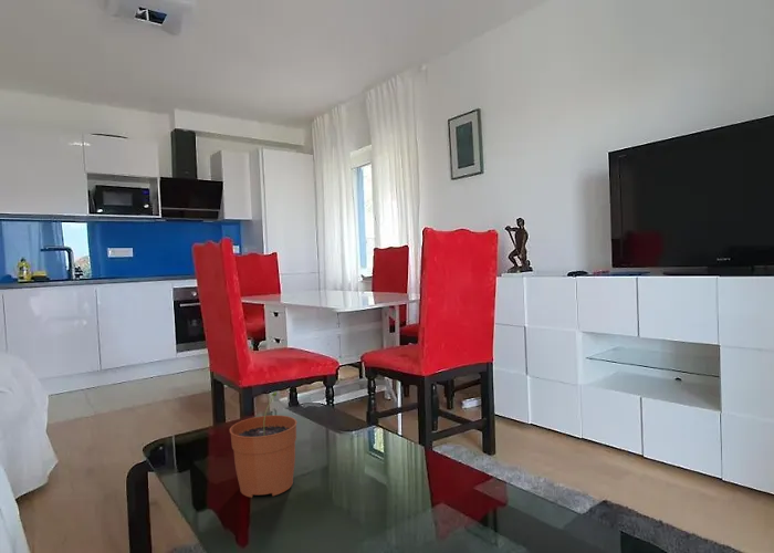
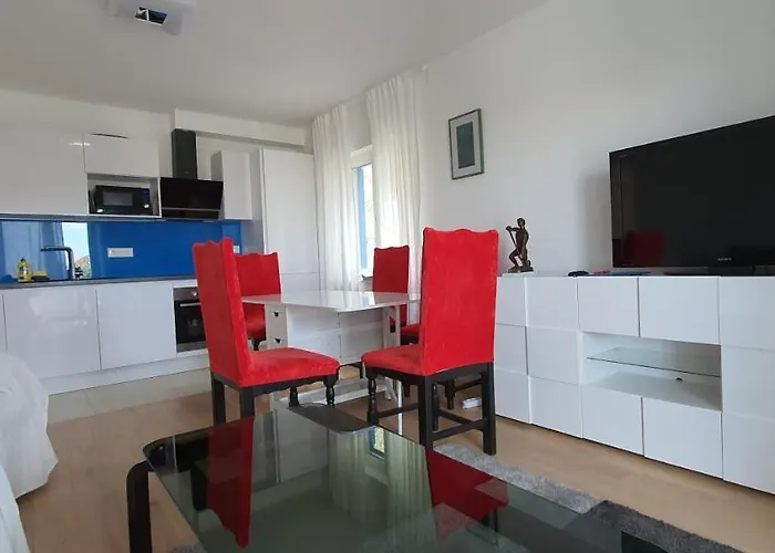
- plant pot (264, 440)
